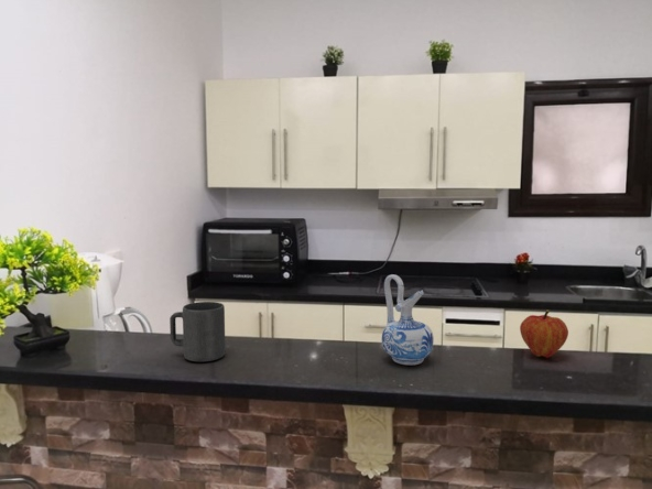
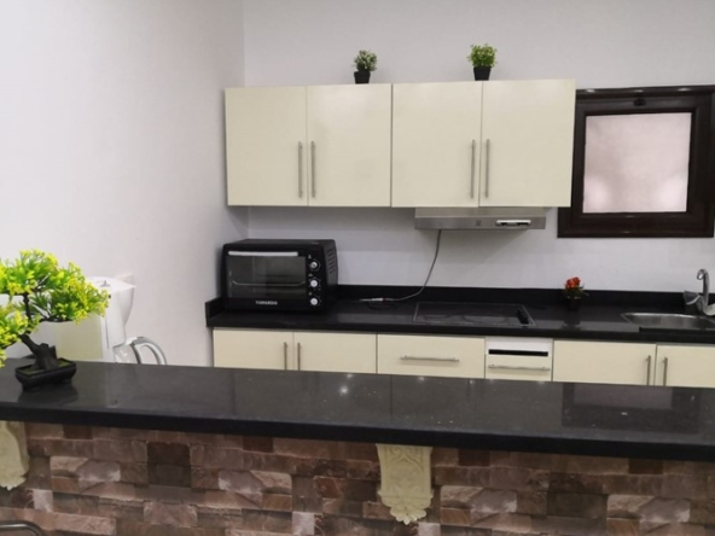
- fruit (543, 333)
- ceramic pitcher (408, 318)
- mug (196, 330)
